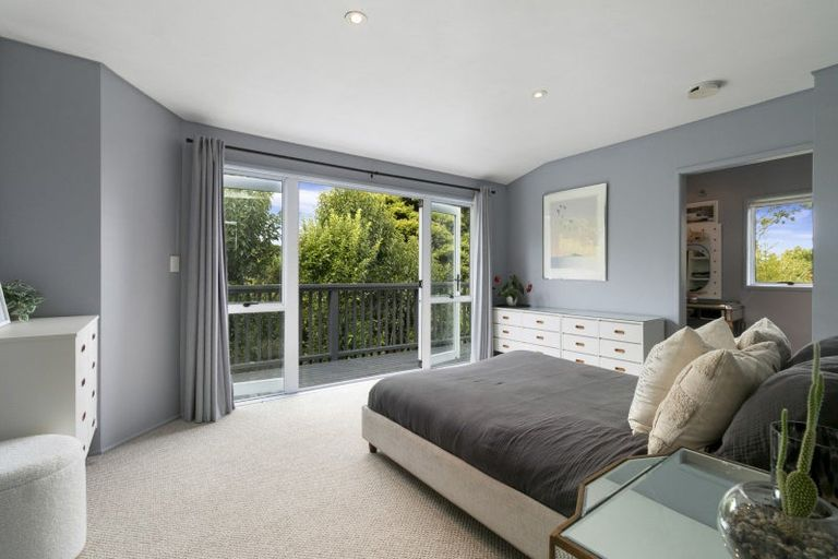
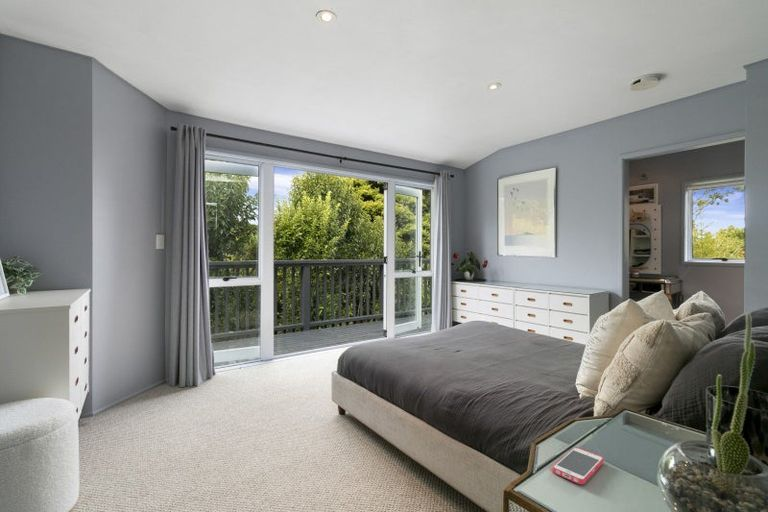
+ smartphone (578, 464)
